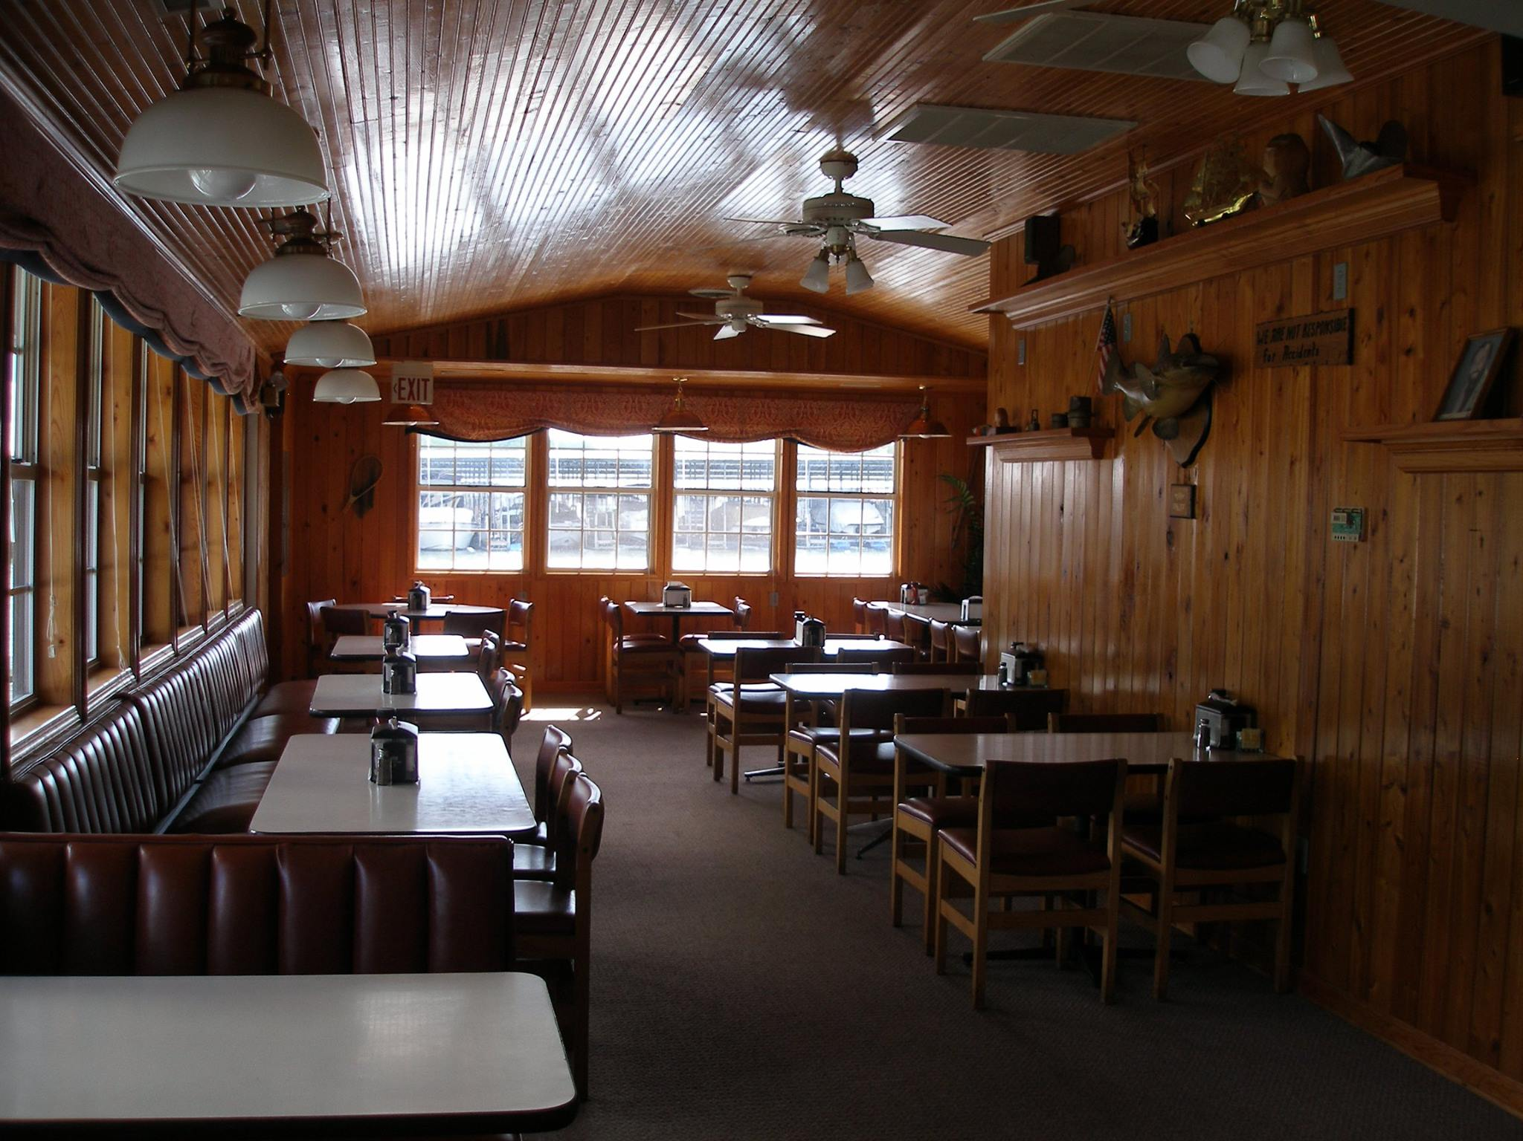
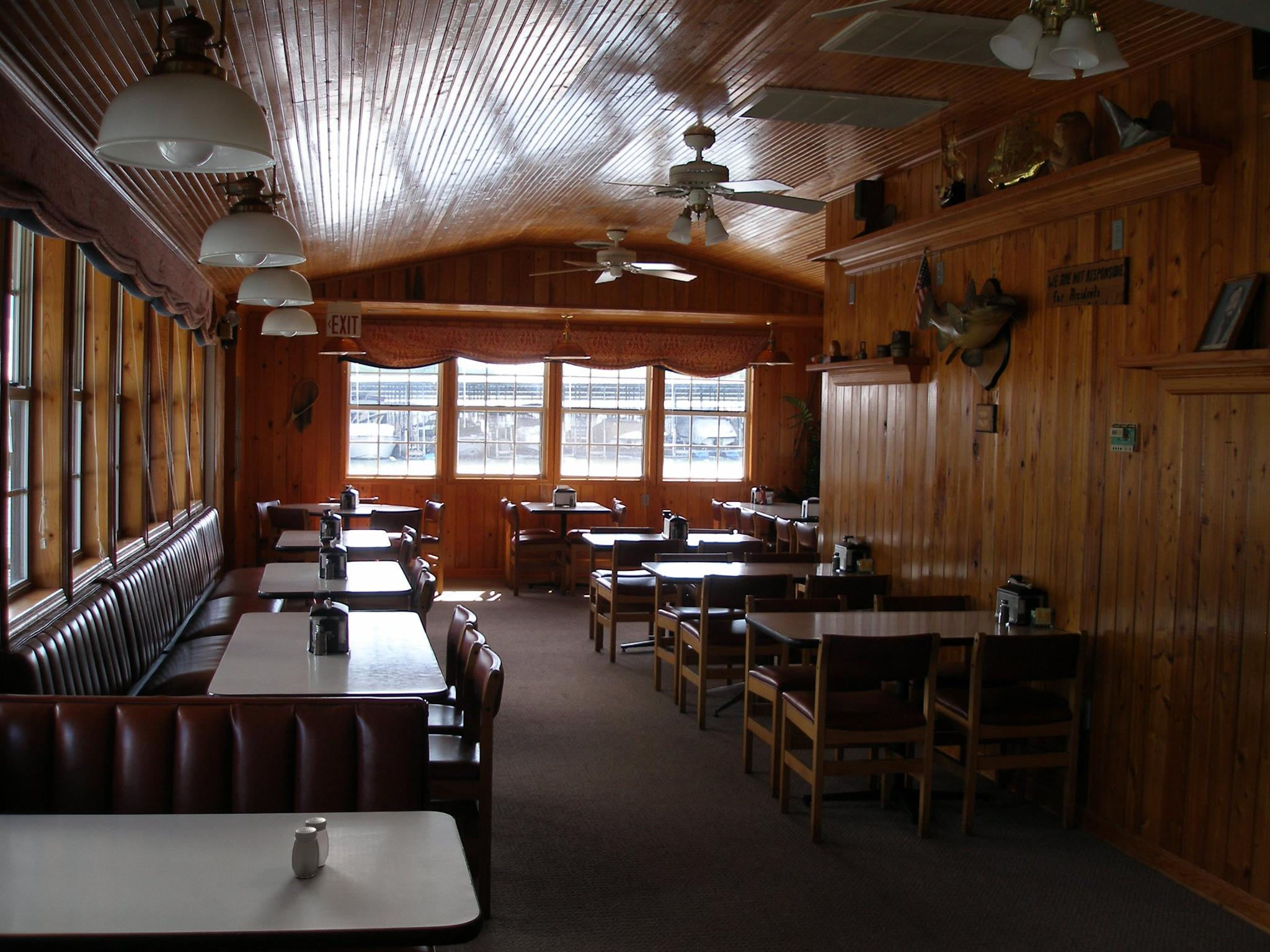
+ salt and pepper shaker (311, 846)
